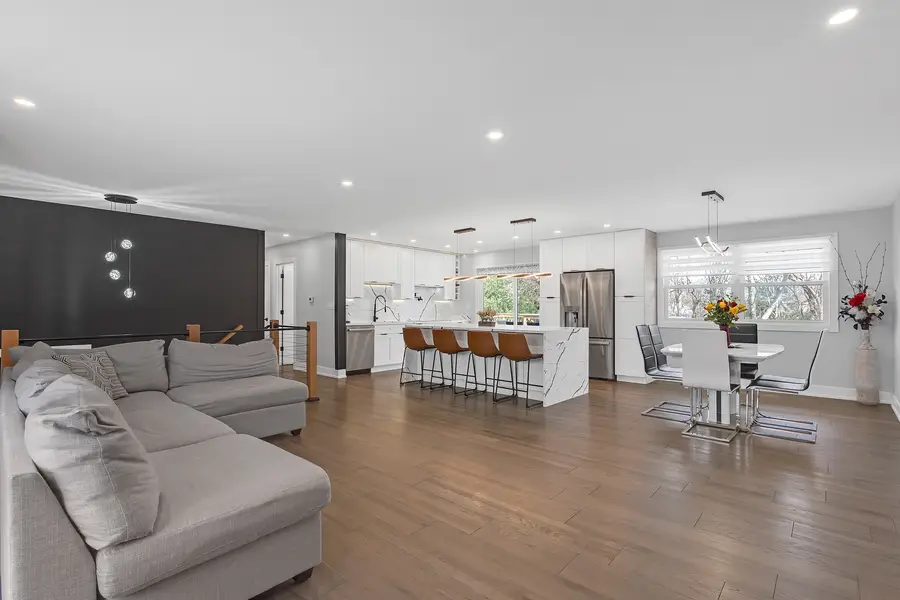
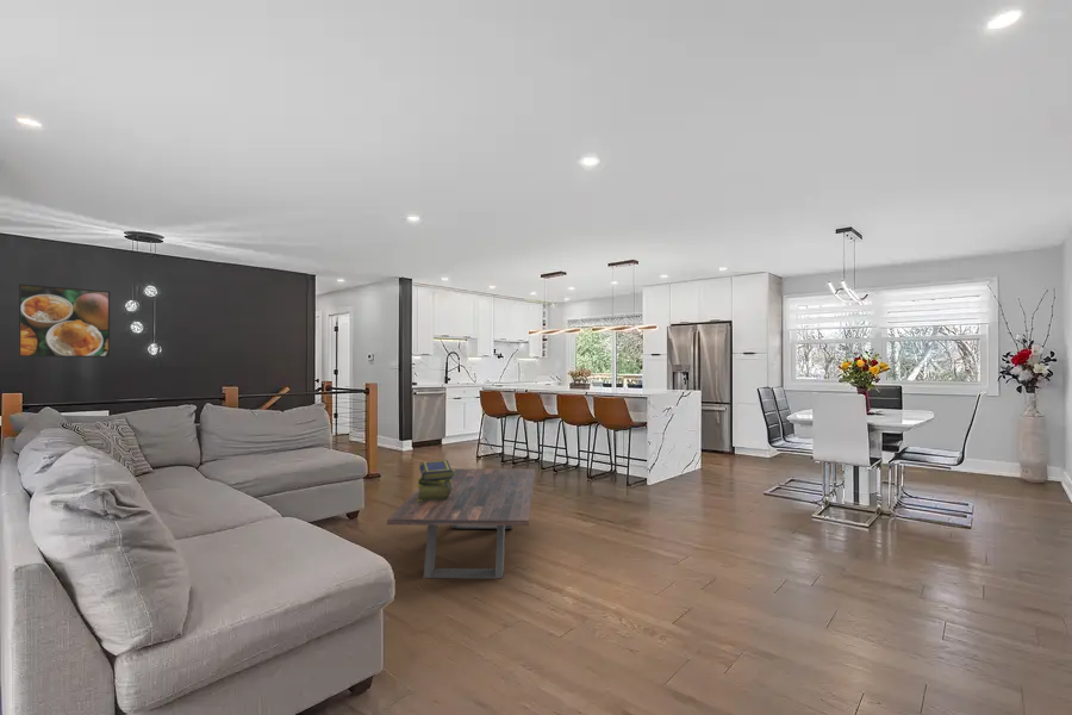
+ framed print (66, 322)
+ stack of books (436, 479)
+ coffee table (474, 517)
